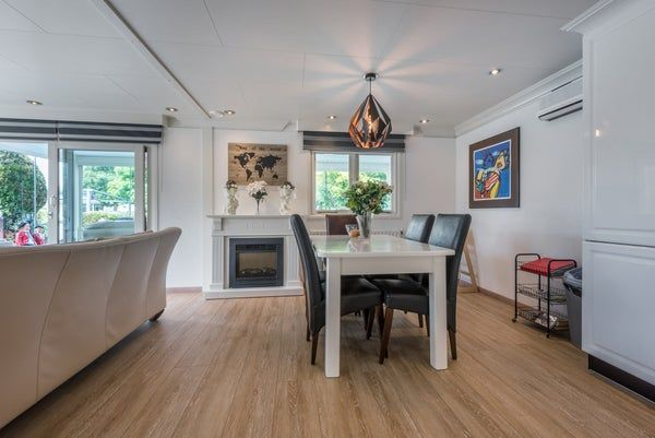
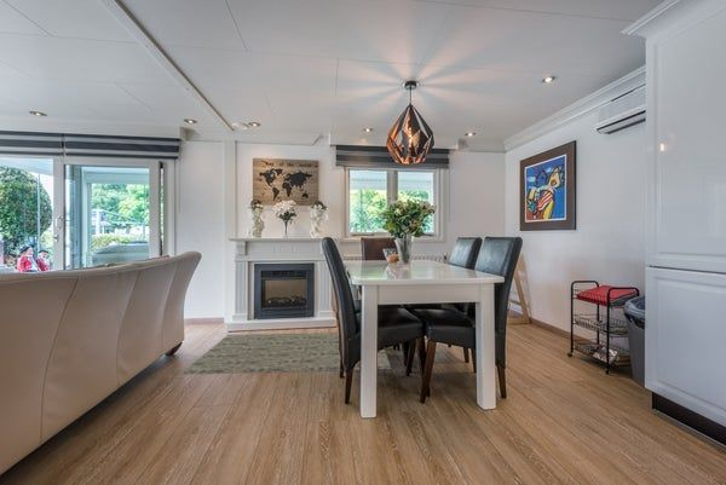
+ rug (296, 348)
